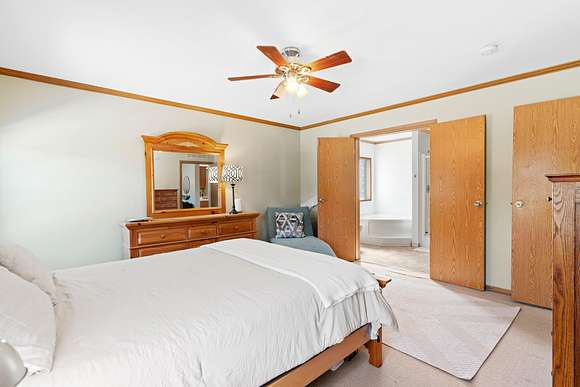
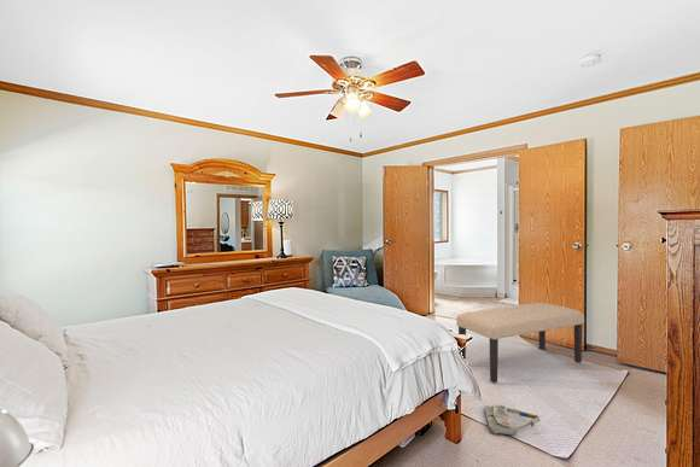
+ bench (519, 334)
+ bag (511, 419)
